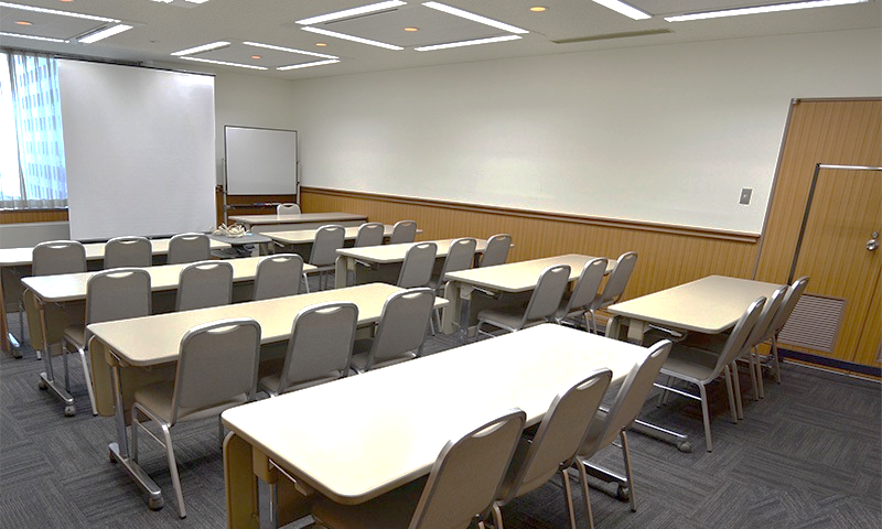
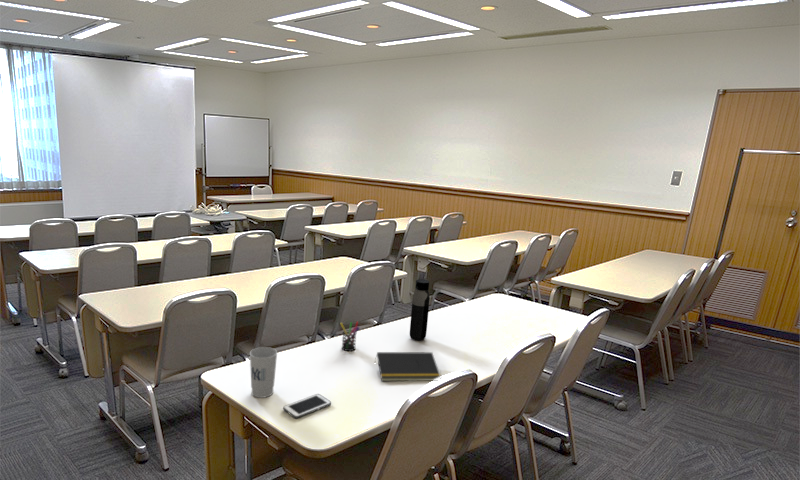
+ pen holder (350, 334)
+ water bottle (420, 310)
+ cup (263, 372)
+ notepad (408, 366)
+ cell phone (307, 405)
